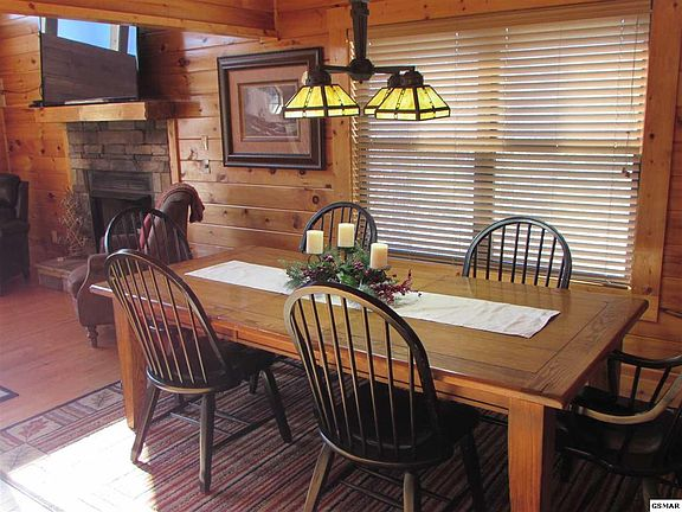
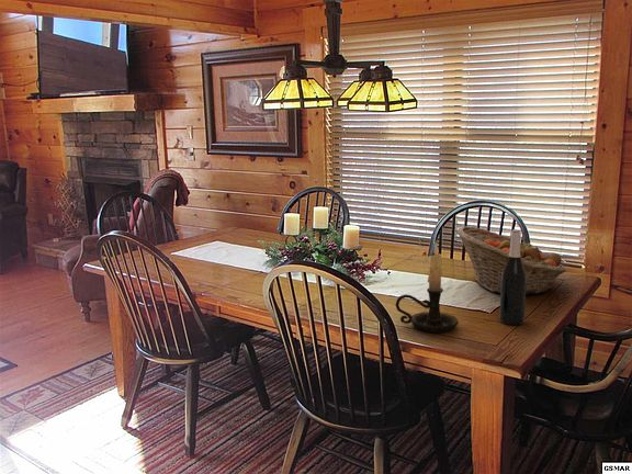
+ fruit basket (507, 257)
+ candle holder (428, 281)
+ wine bottle (514, 276)
